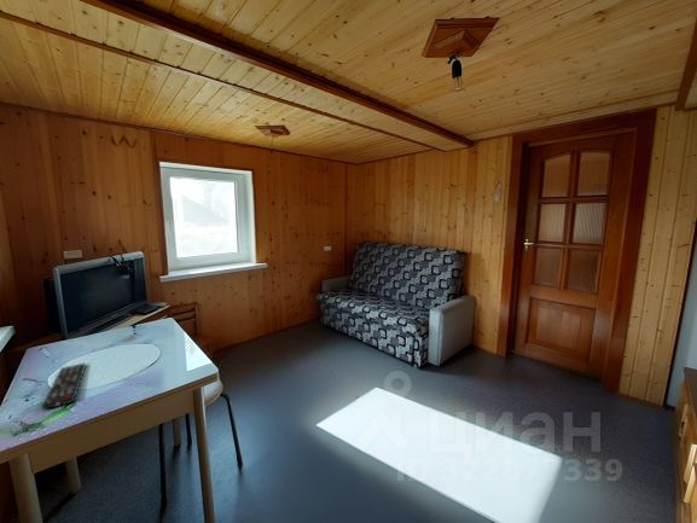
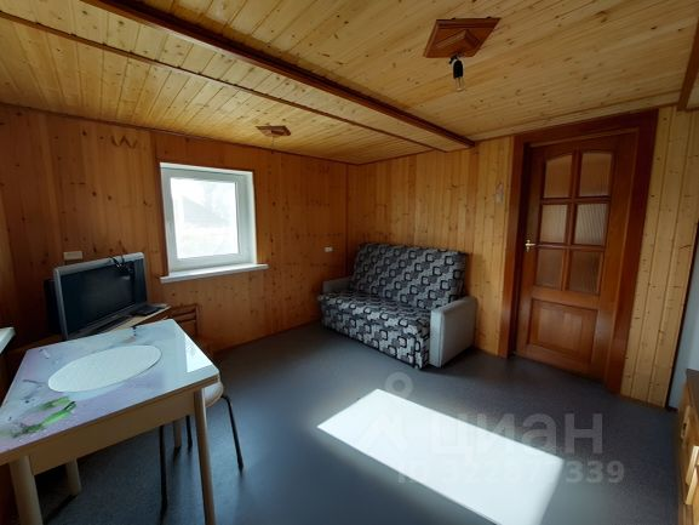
- remote control (66, 383)
